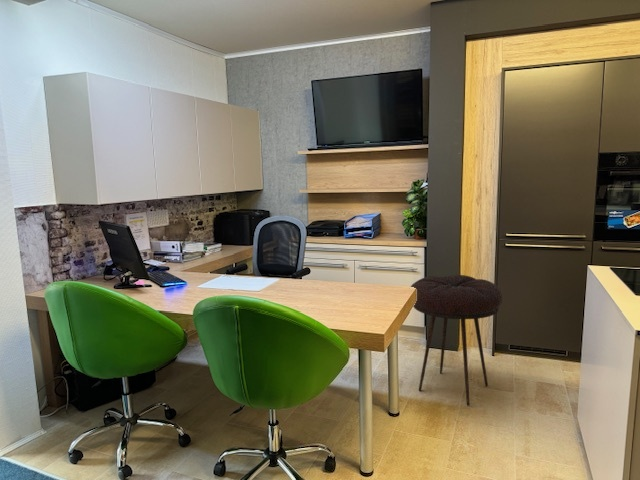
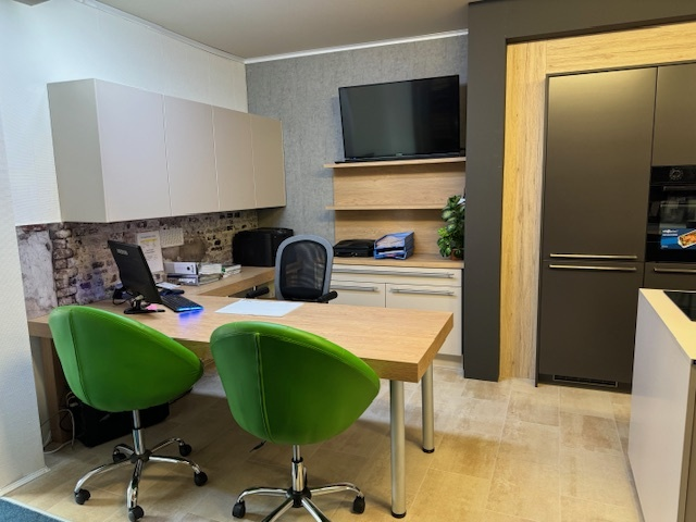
- stool (462, 335)
